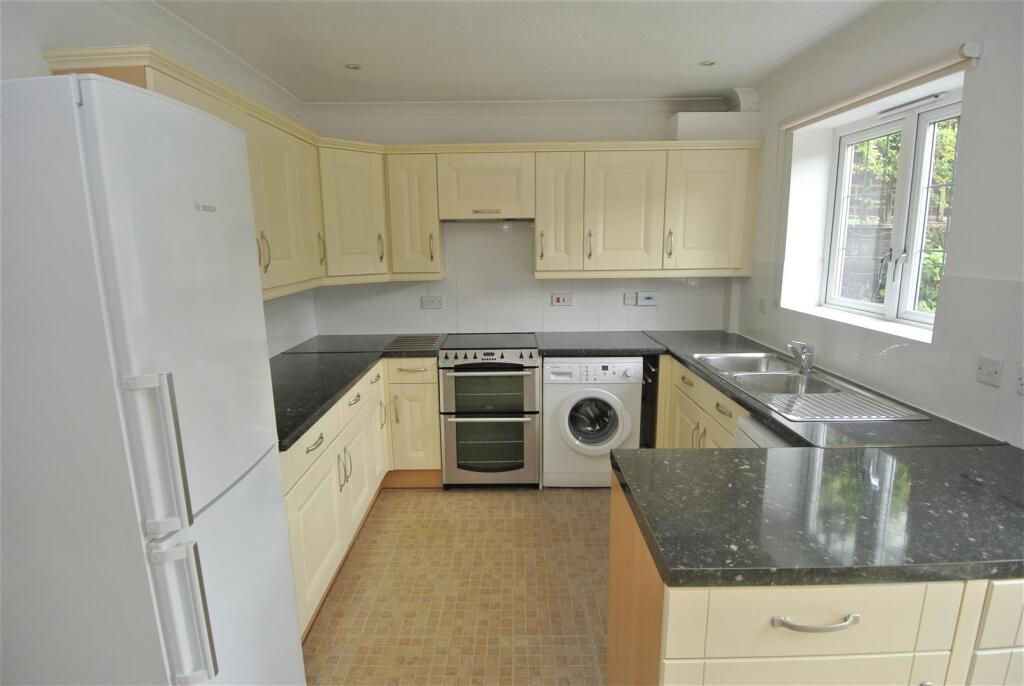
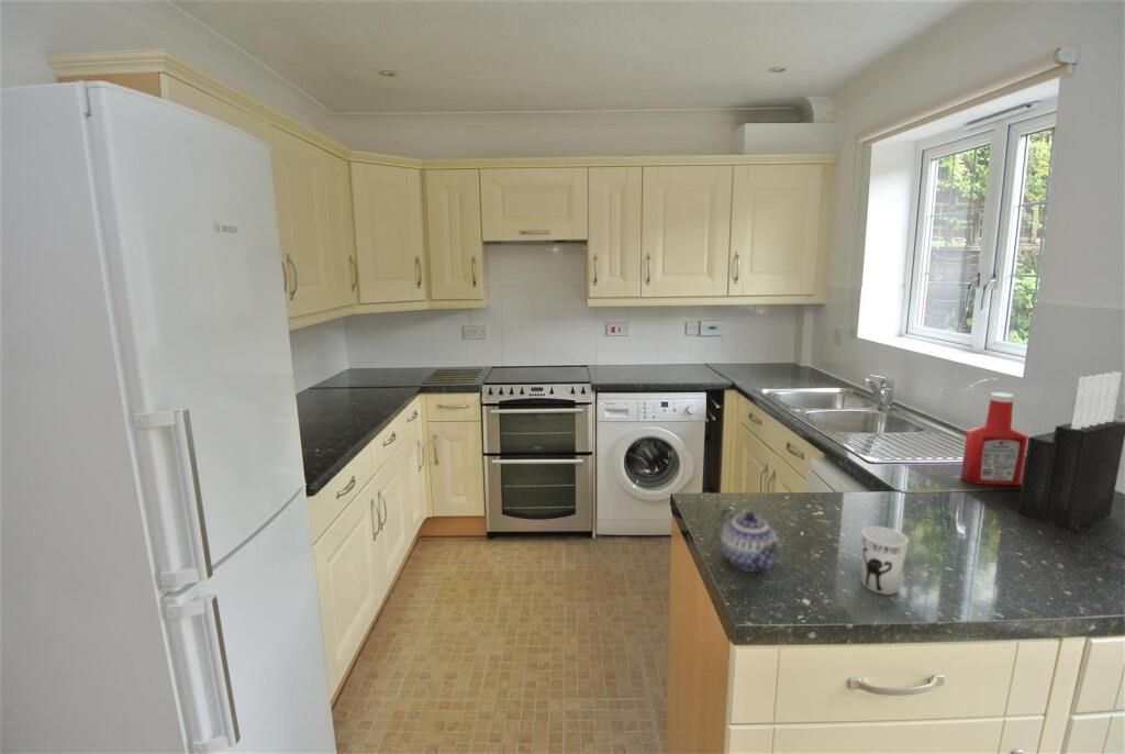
+ teapot (748, 537)
+ soap bottle (995, 437)
+ cup (881, 561)
+ knife block (1069, 444)
